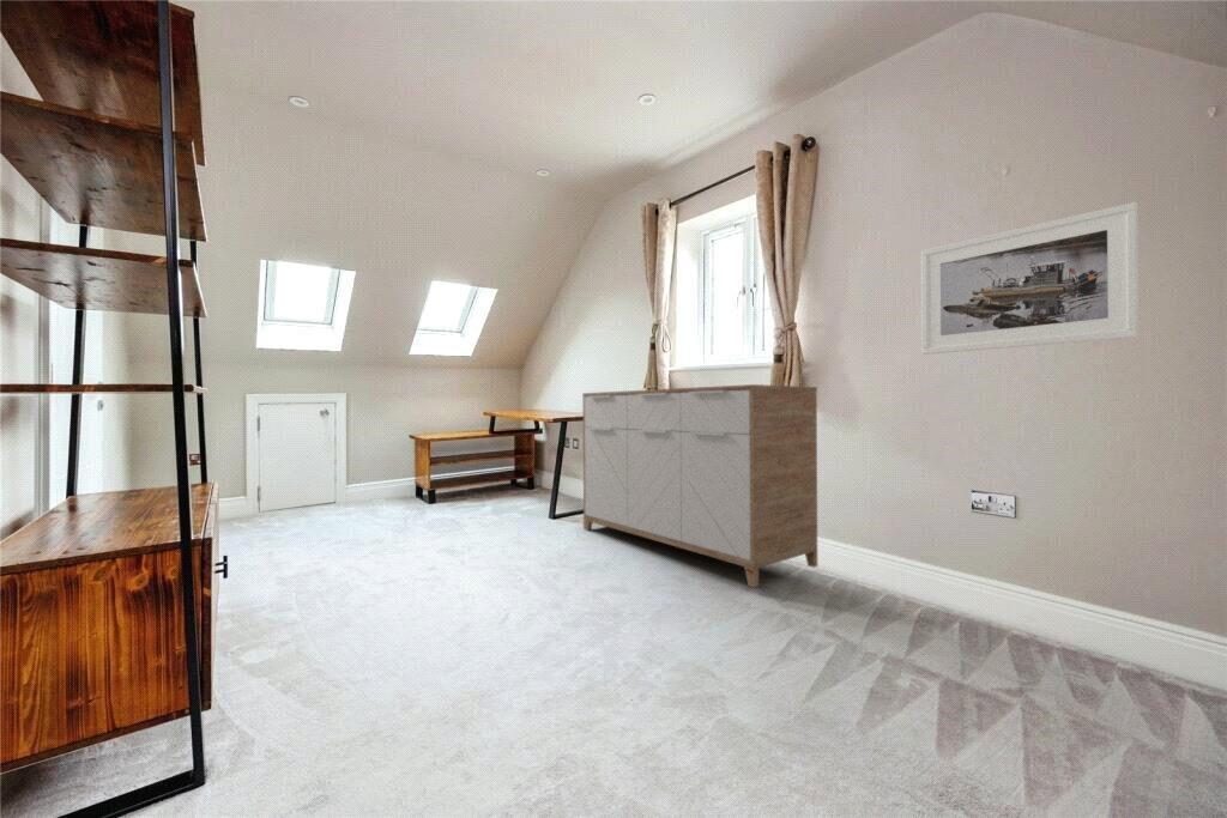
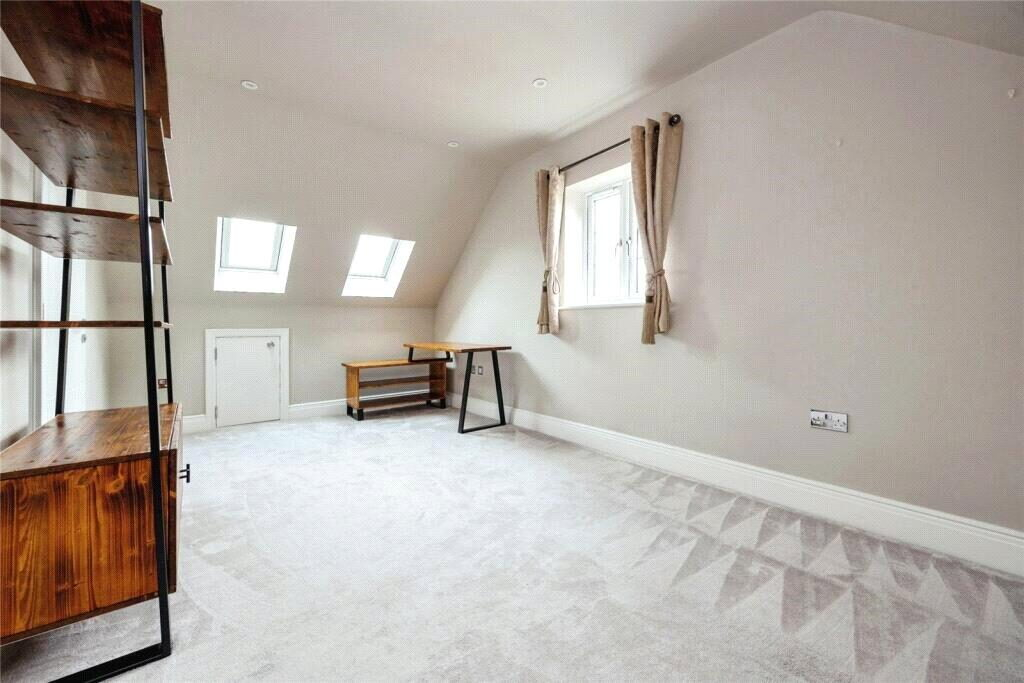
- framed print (1015, 287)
- sideboard (683, 468)
